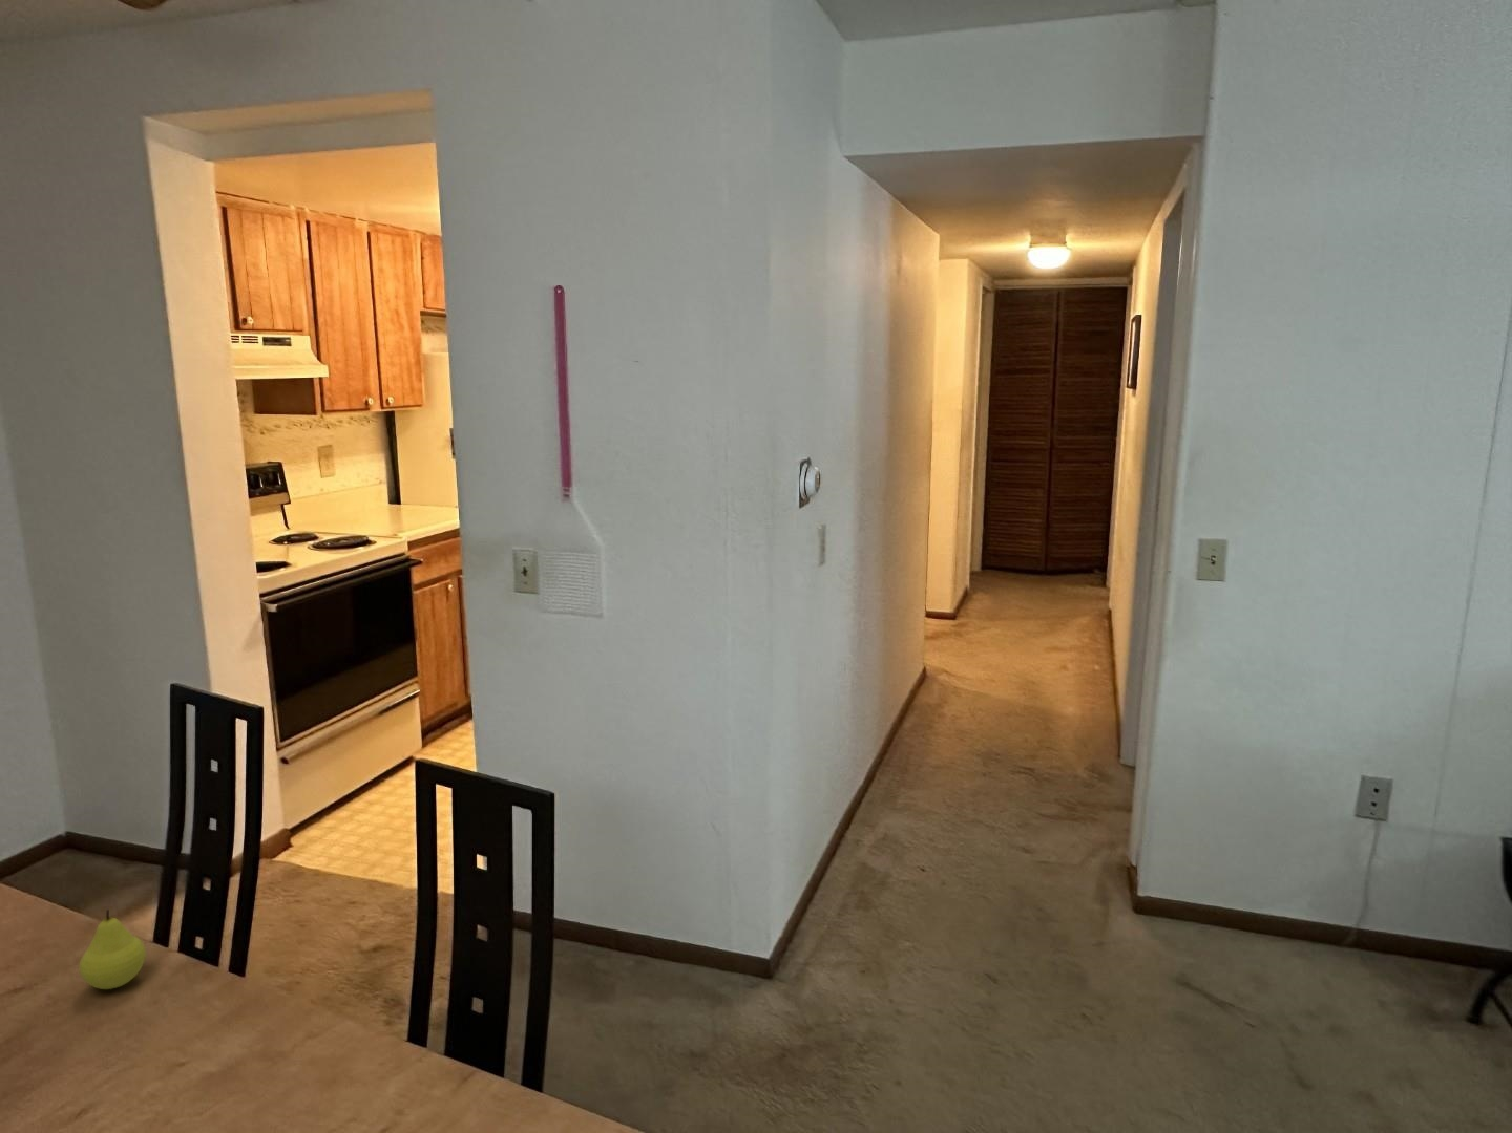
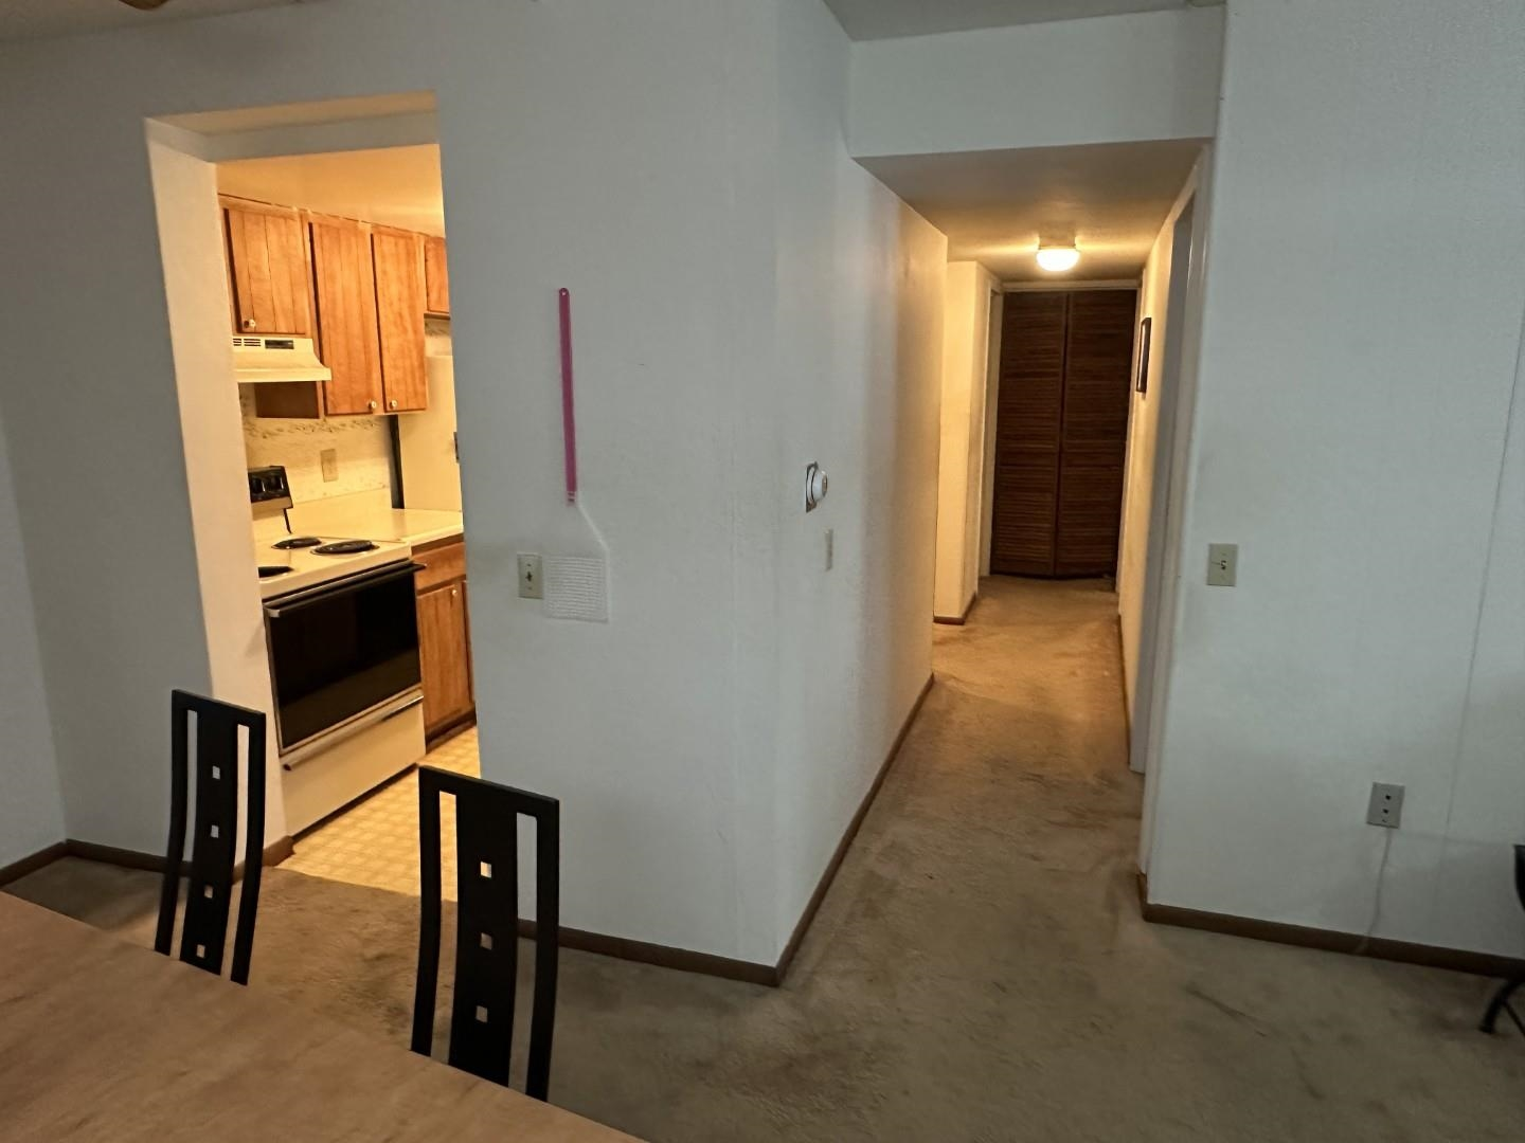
- fruit (111, 946)
